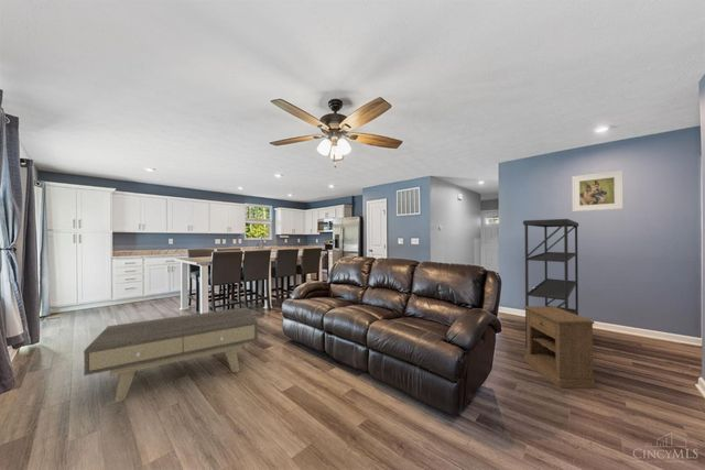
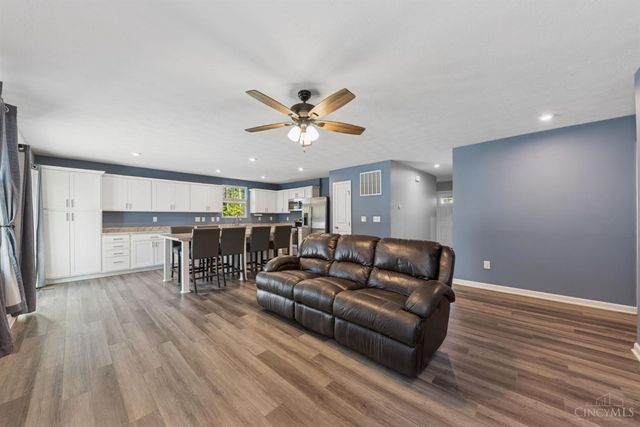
- coffee table (184, 348)
- nightstand (555, 342)
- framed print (596, 192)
- shelving unit (554, 280)
